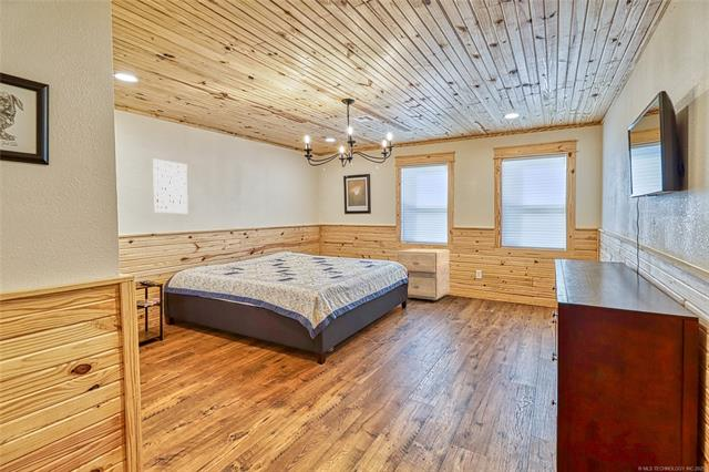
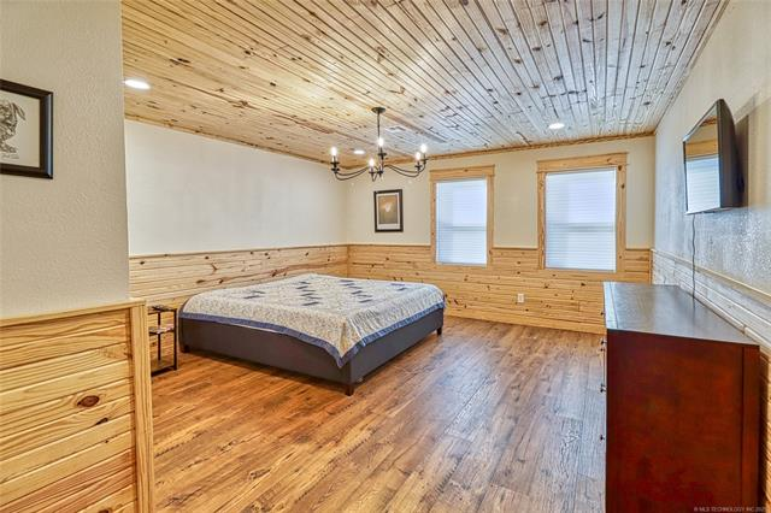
- wall art (171, 187)
- filing cabinet (423, 273)
